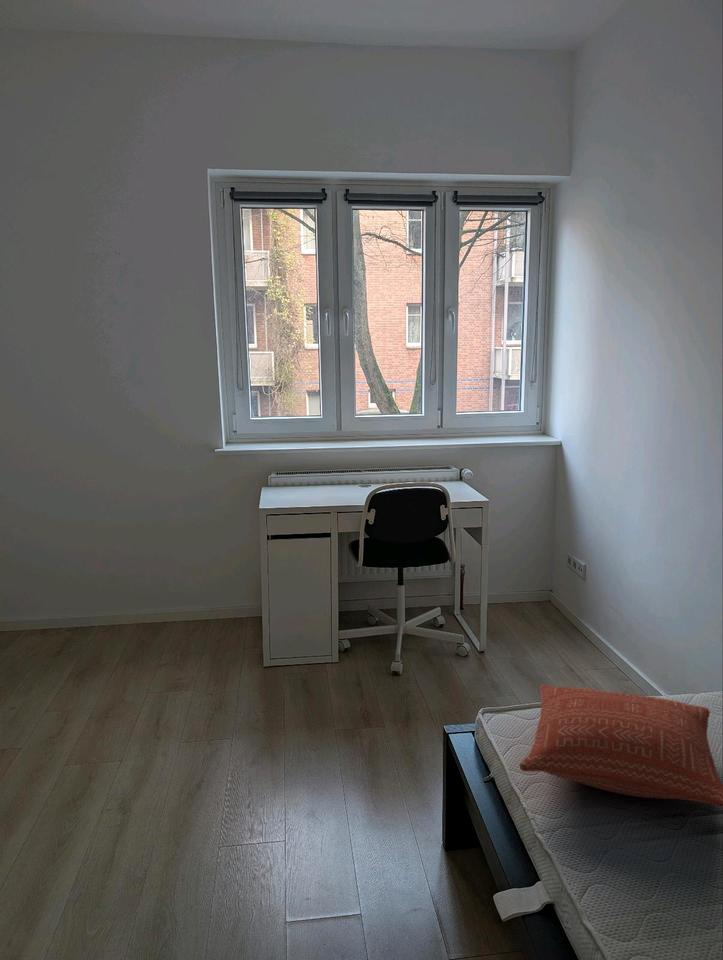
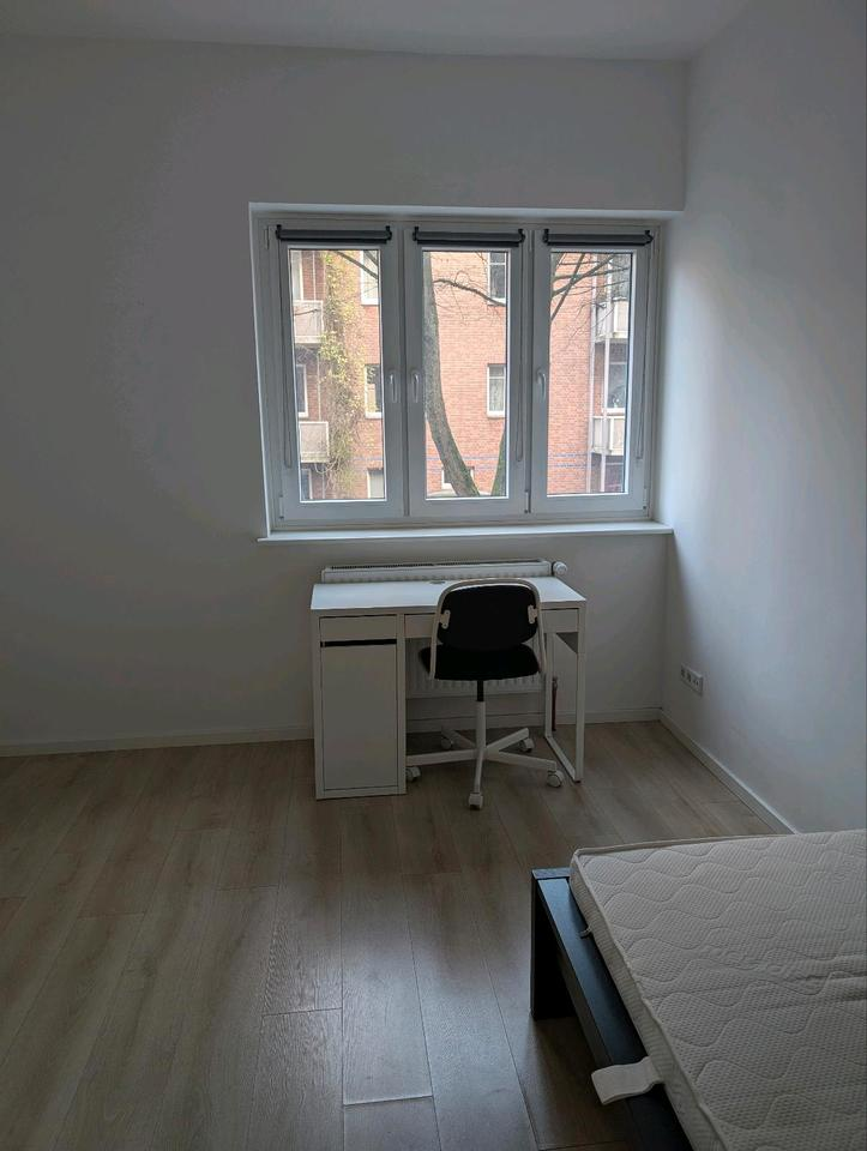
- pillow (621, 737)
